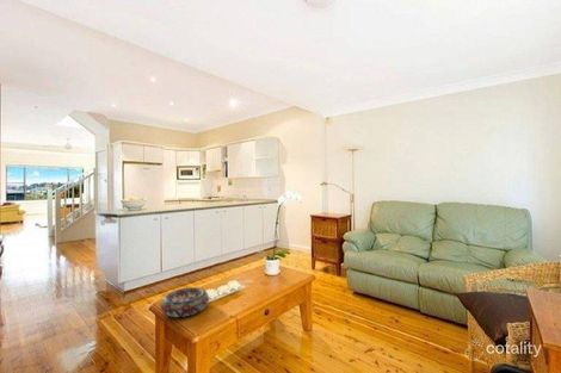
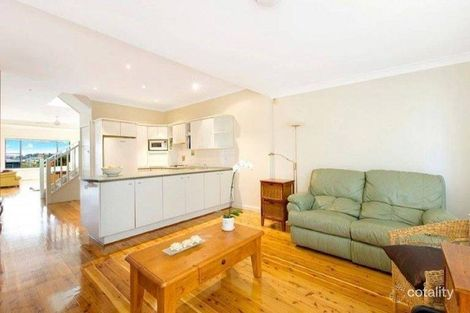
- decorative bowl (185, 301)
